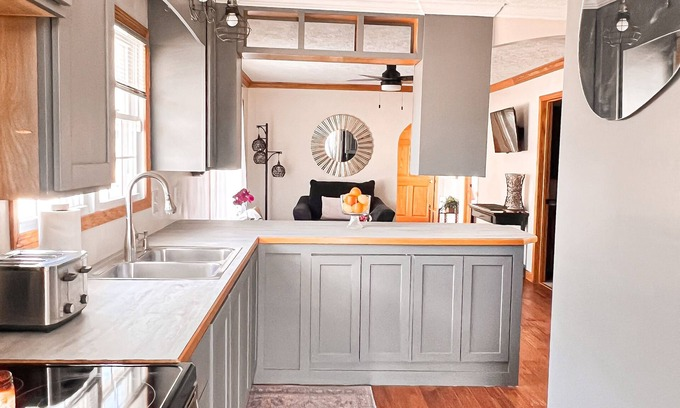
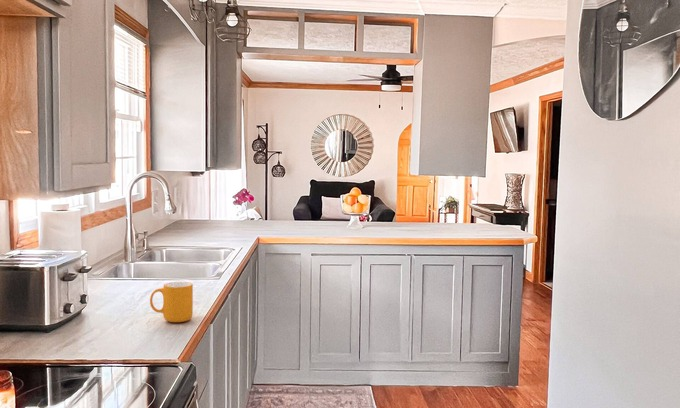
+ mug (171, 302)
